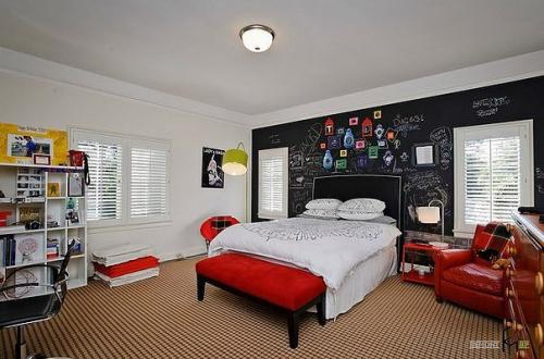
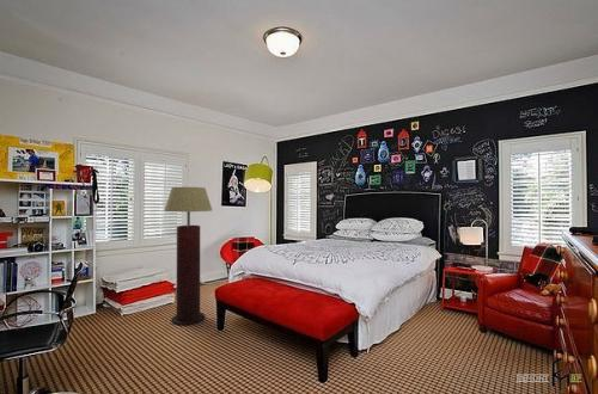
+ floor lamp (188, 253)
